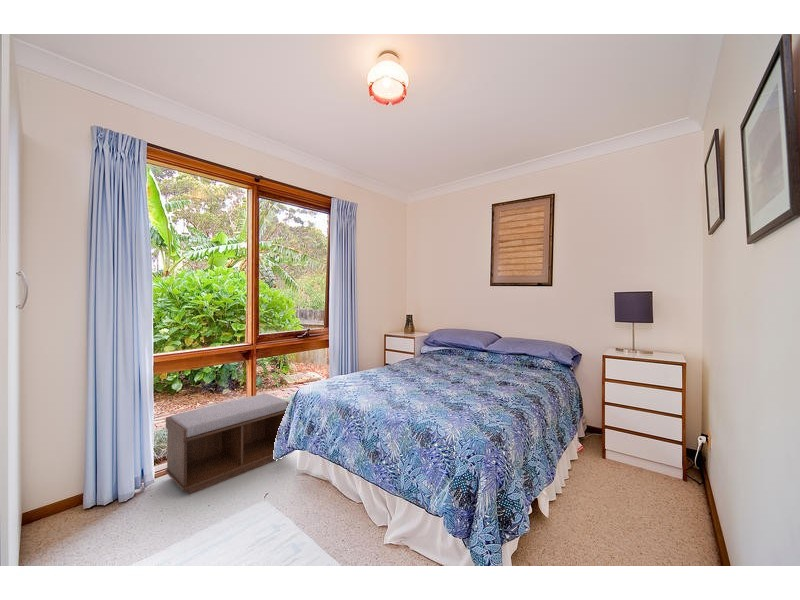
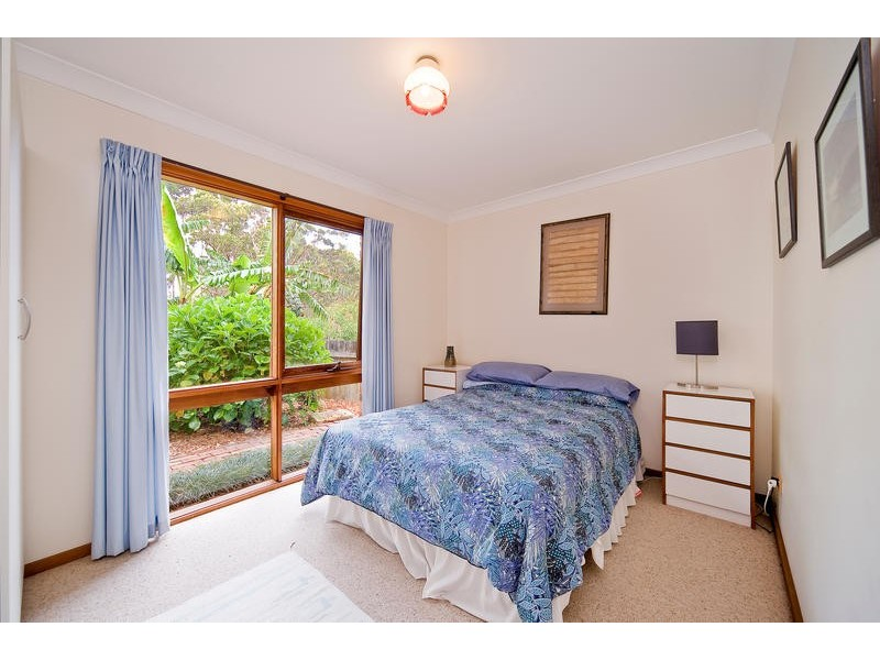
- bench (231, 436)
